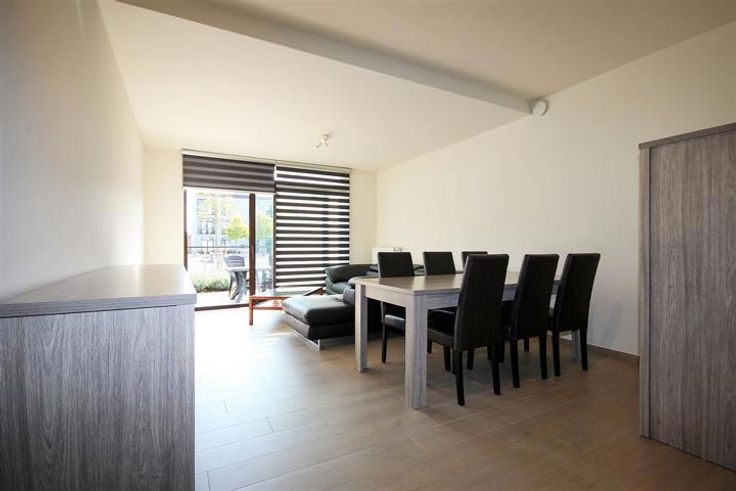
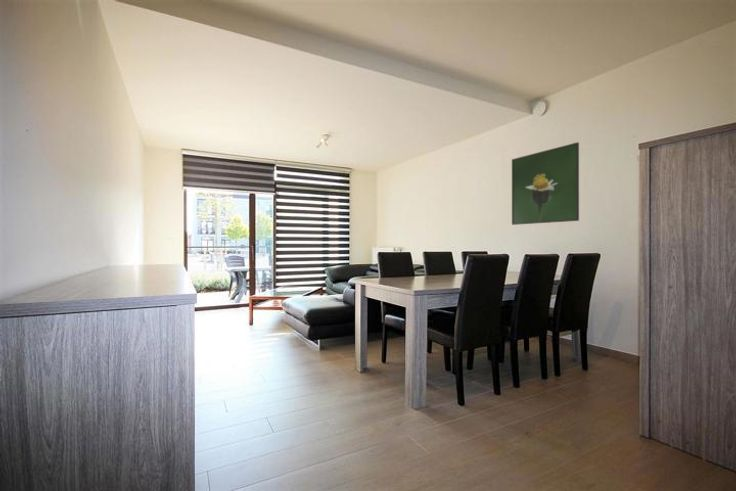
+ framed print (542, 187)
